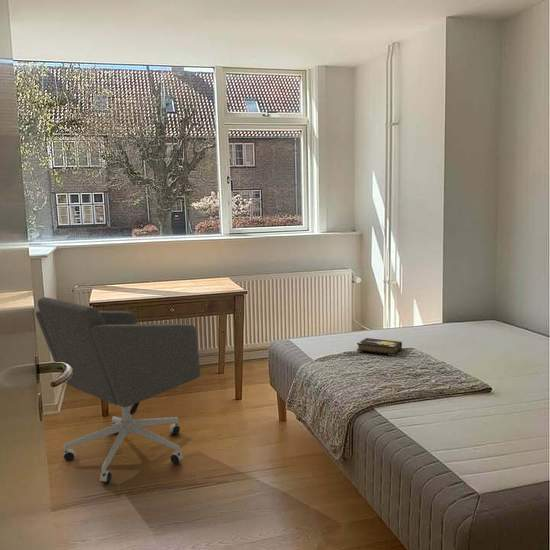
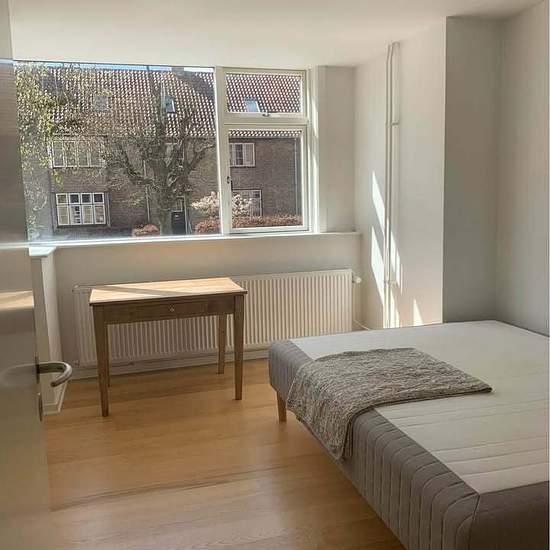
- hardback book (379, 345)
- office chair (121, 375)
